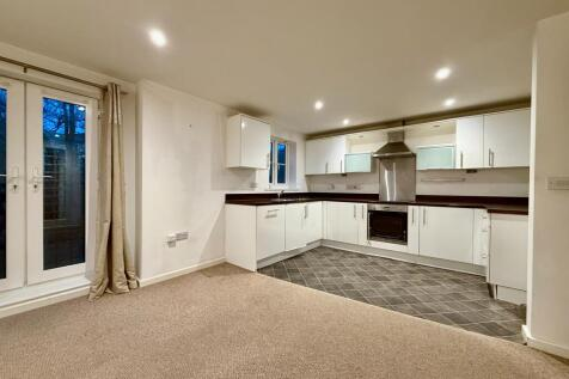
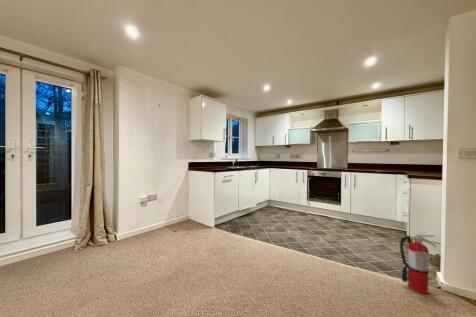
+ fire extinguisher (417, 259)
